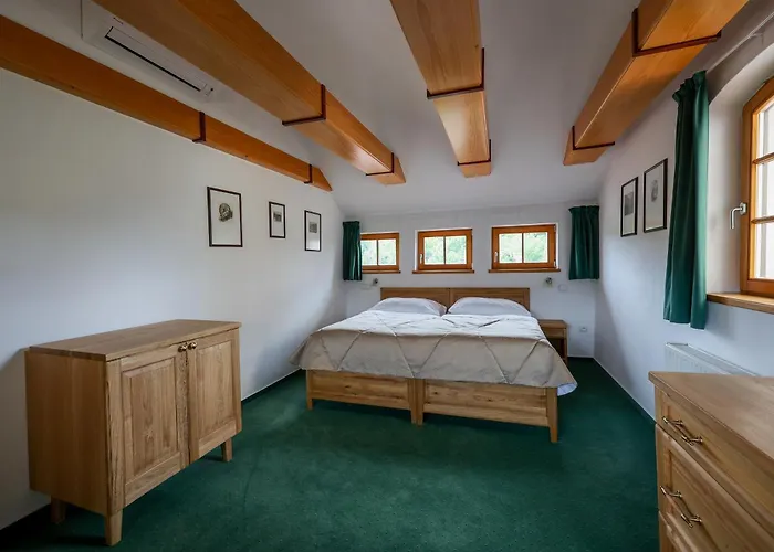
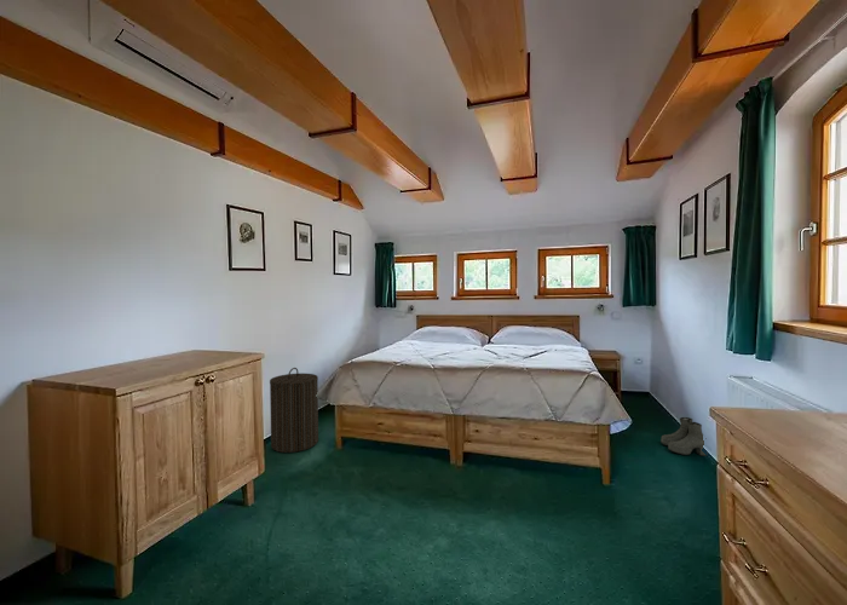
+ laundry hamper (294, 405)
+ boots (684, 434)
